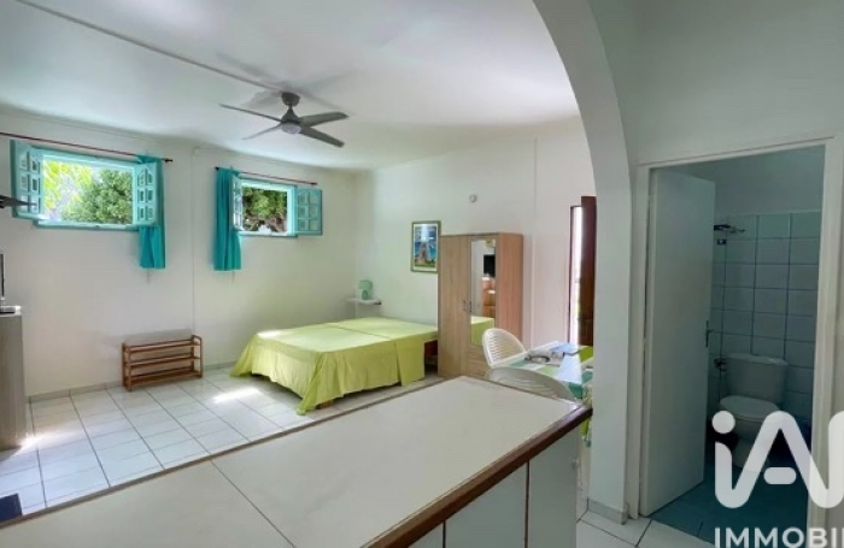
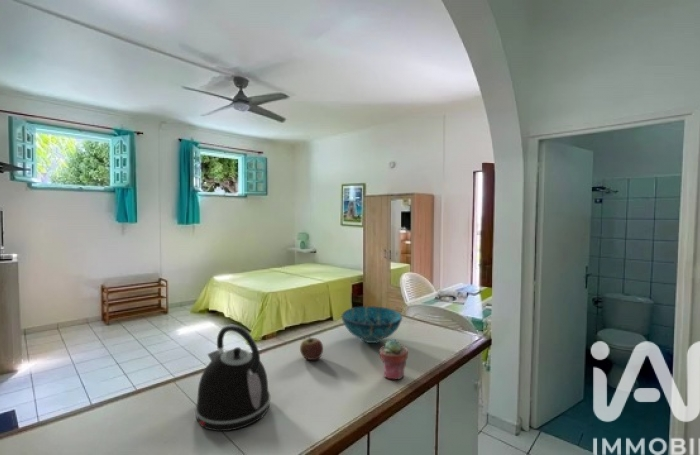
+ apple (311, 347)
+ decorative bowl (371, 326)
+ potted succulent (393, 357)
+ kettle (234, 367)
